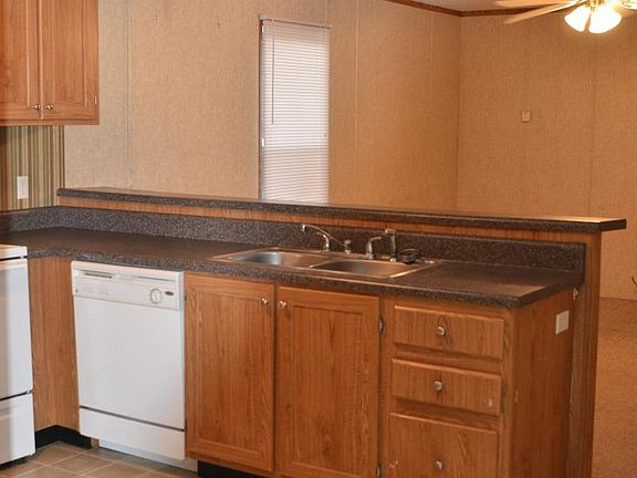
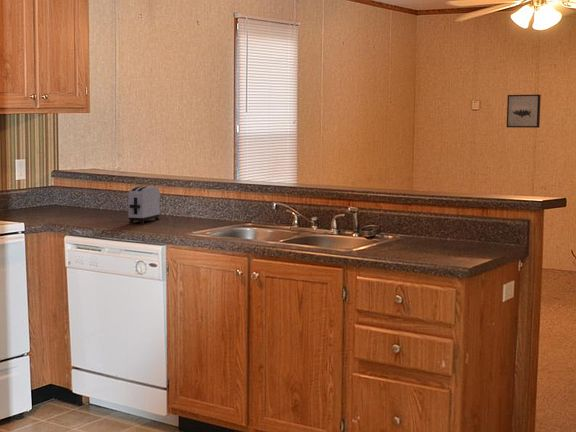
+ wall art (523, 111)
+ toaster (144, 203)
